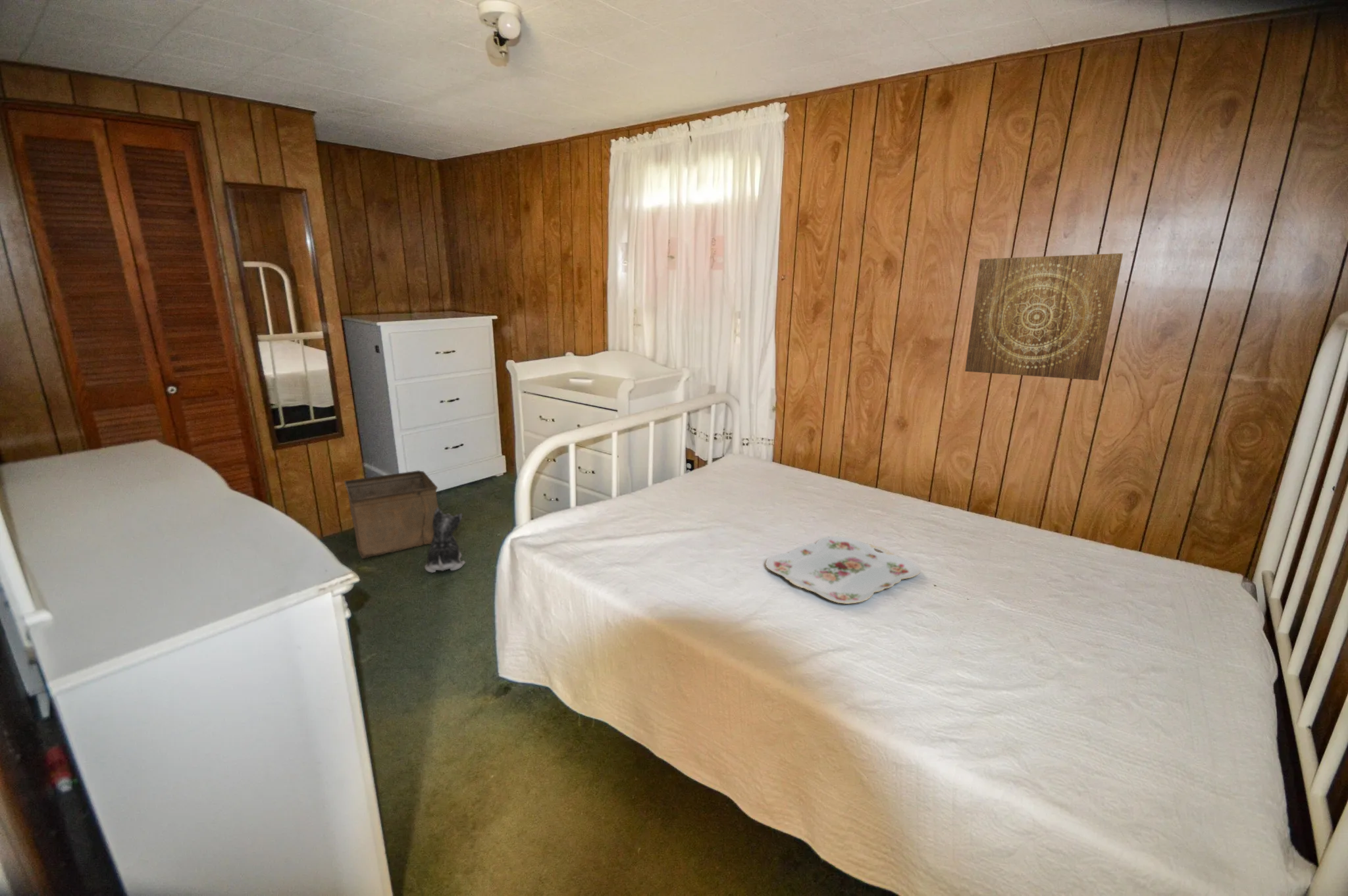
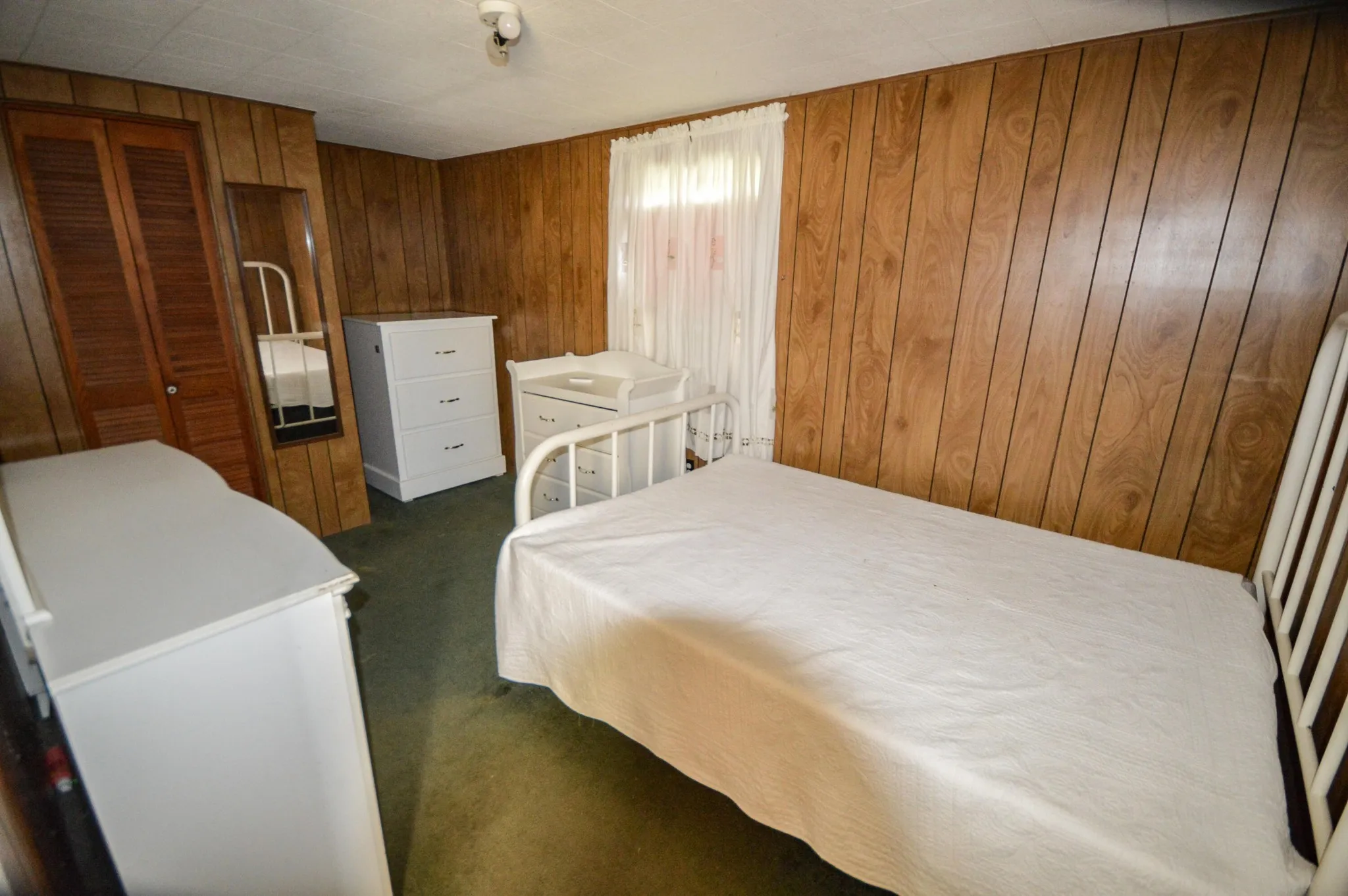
- storage bin (394, 510)
- plush toy (442, 539)
- wall art (1037, 317)
- serving tray (842, 567)
